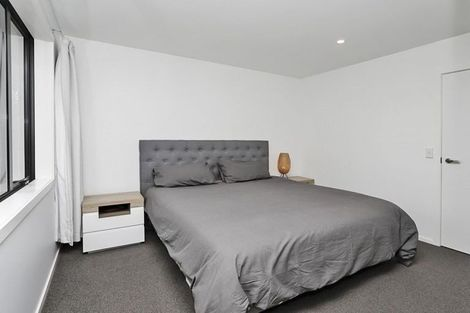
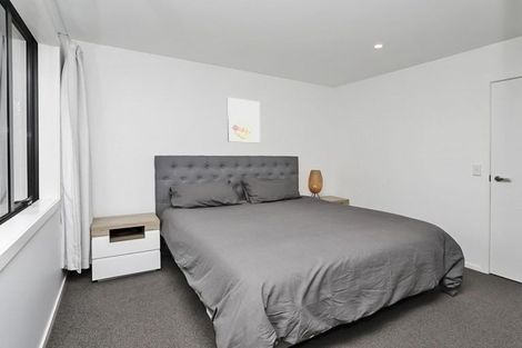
+ wall art (243, 120)
